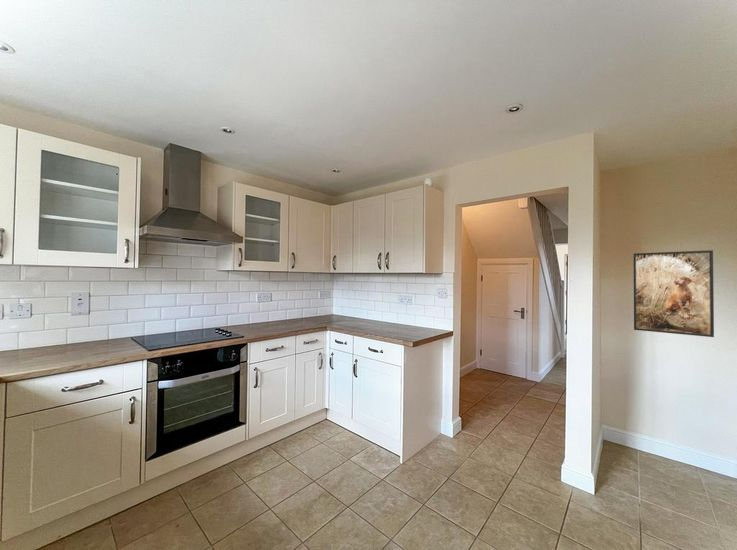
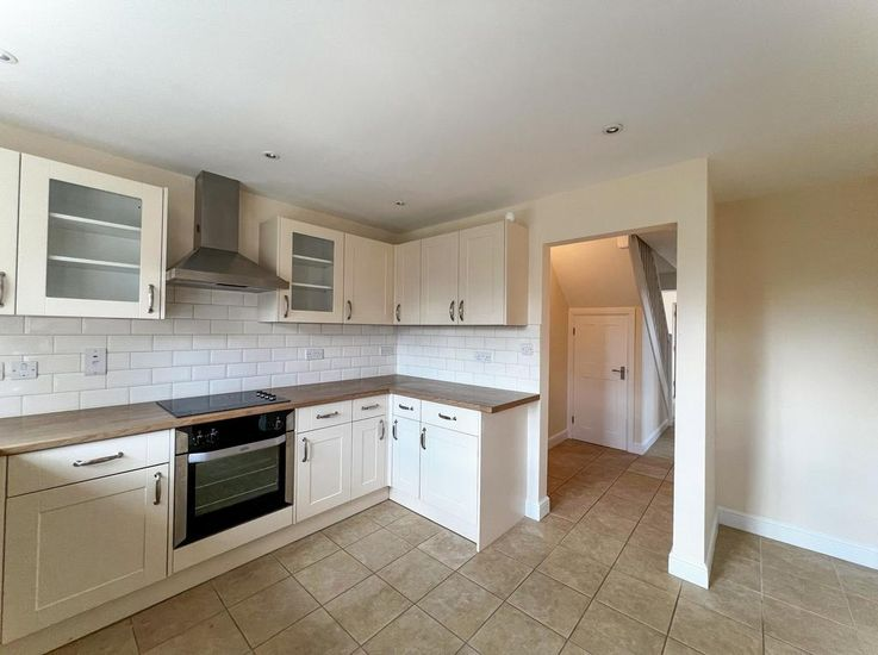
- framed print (670, 292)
